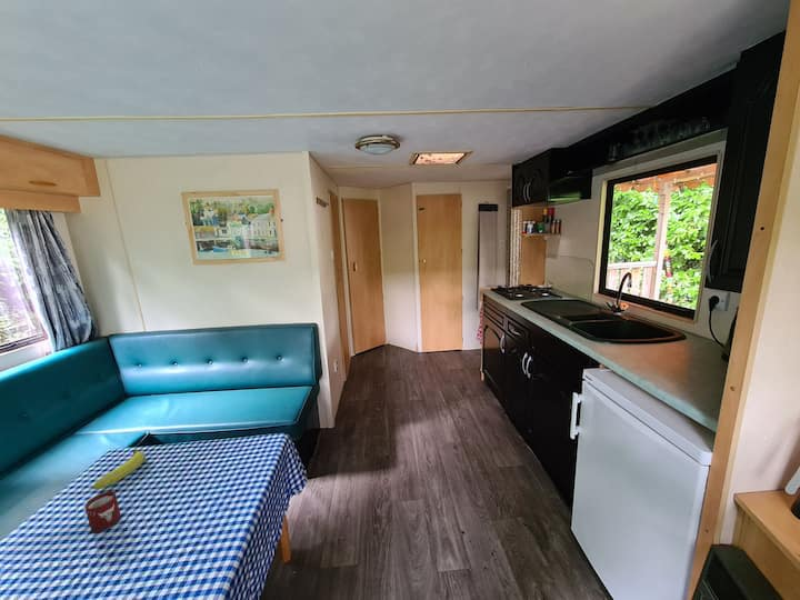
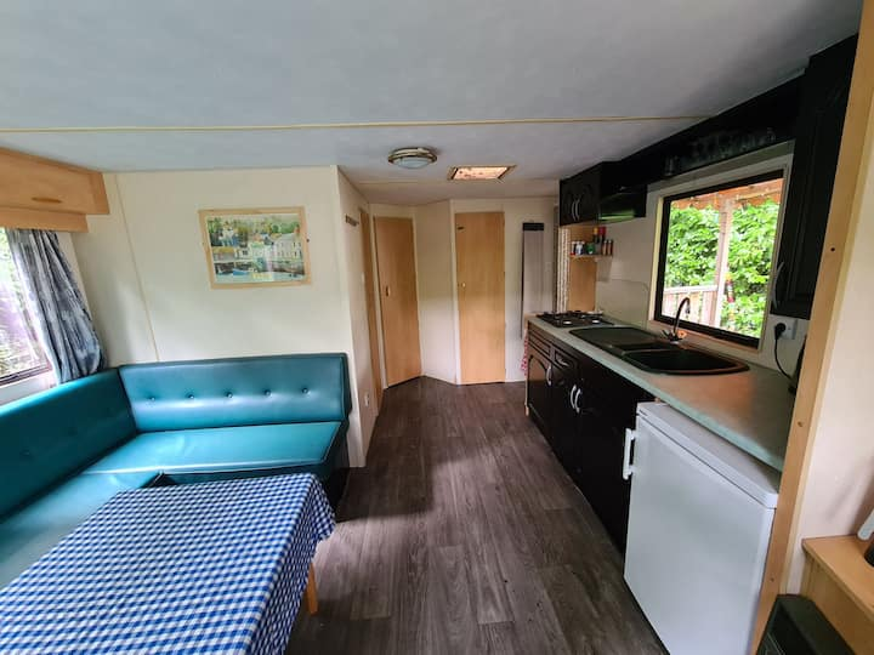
- fruit (120, 467)
- cup (99, 510)
